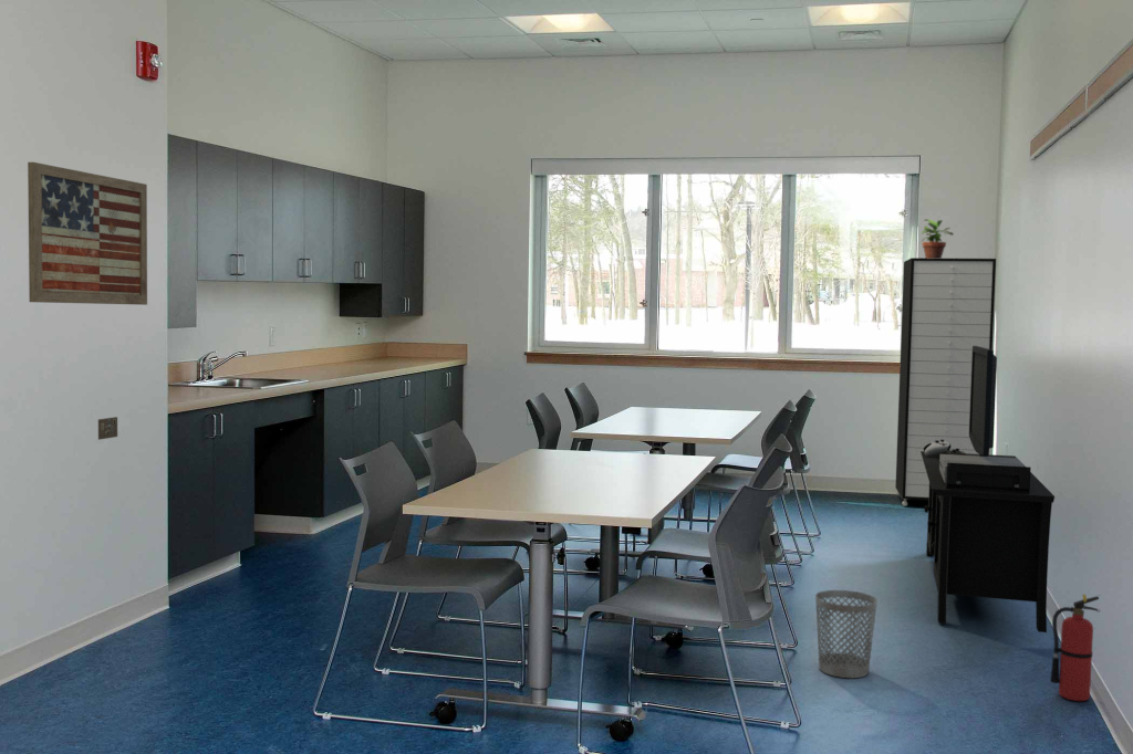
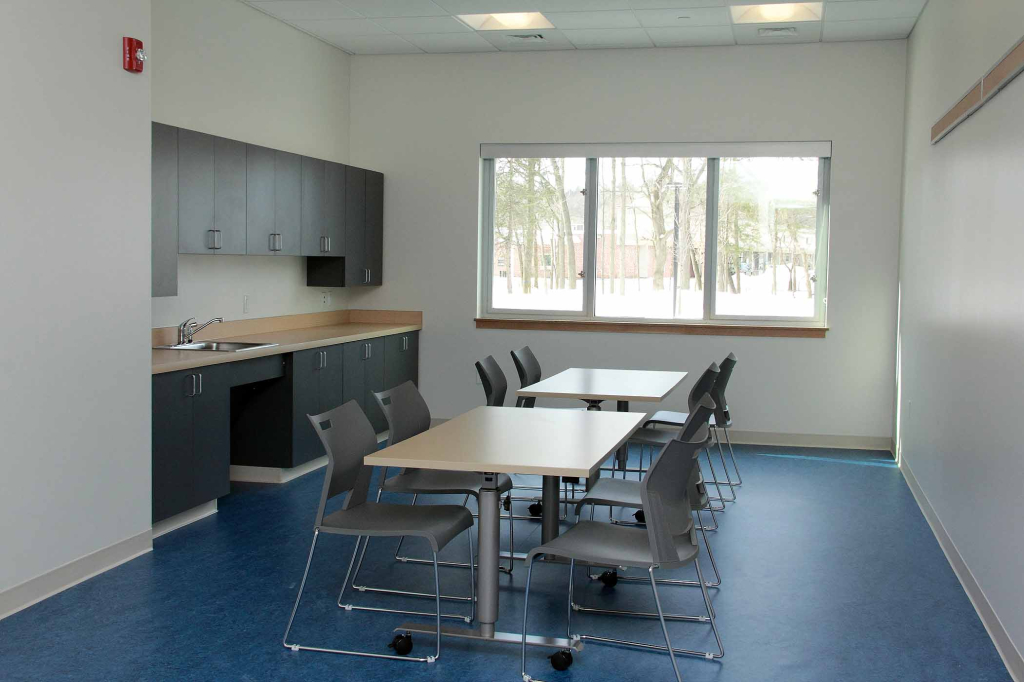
- wall art (92, 239)
- fire extinguisher (1074, 645)
- wastebasket (845, 633)
- media console (978, 469)
- storage cabinet (943, 381)
- framed print (107, 428)
- potted plant (937, 238)
